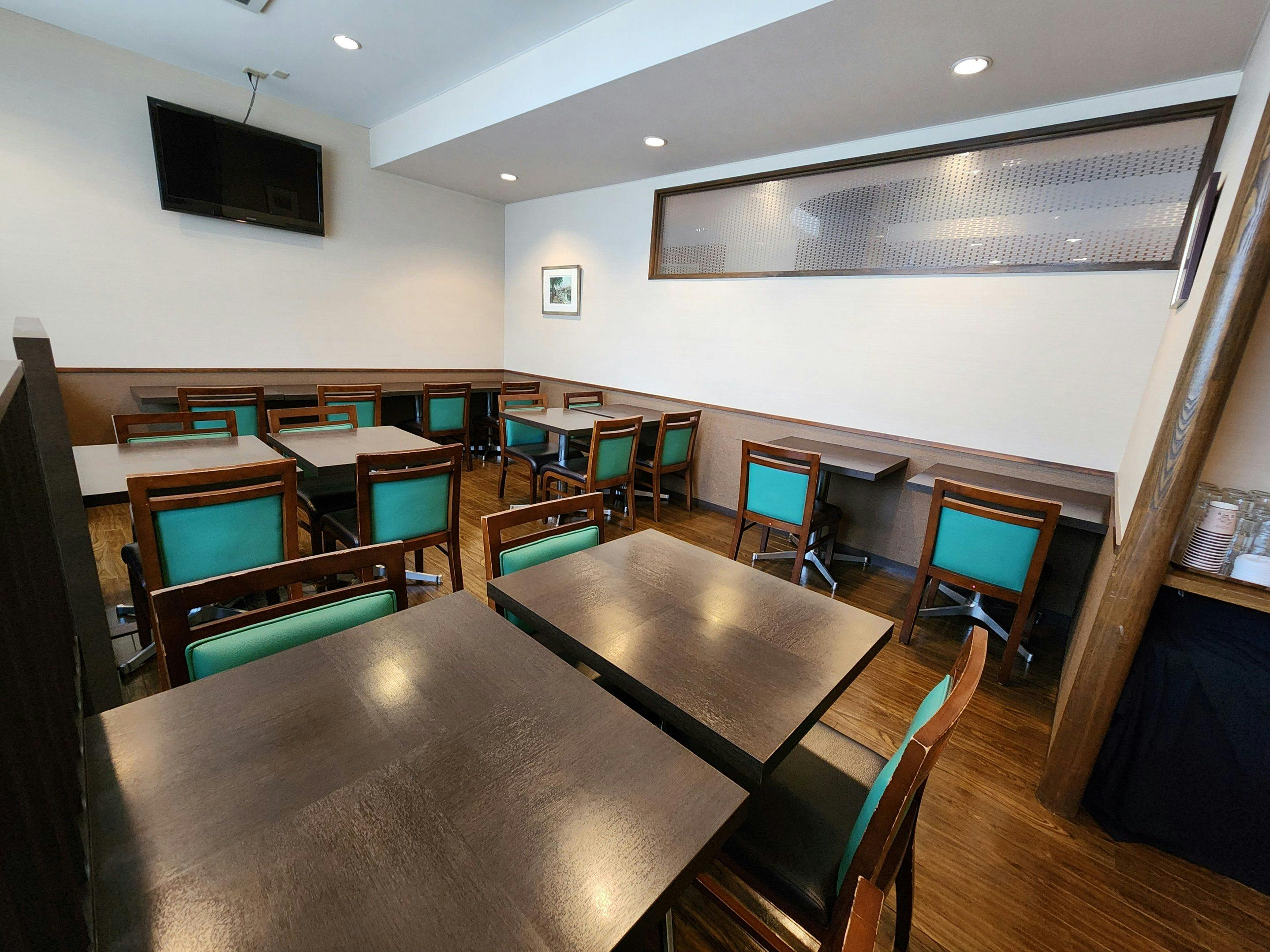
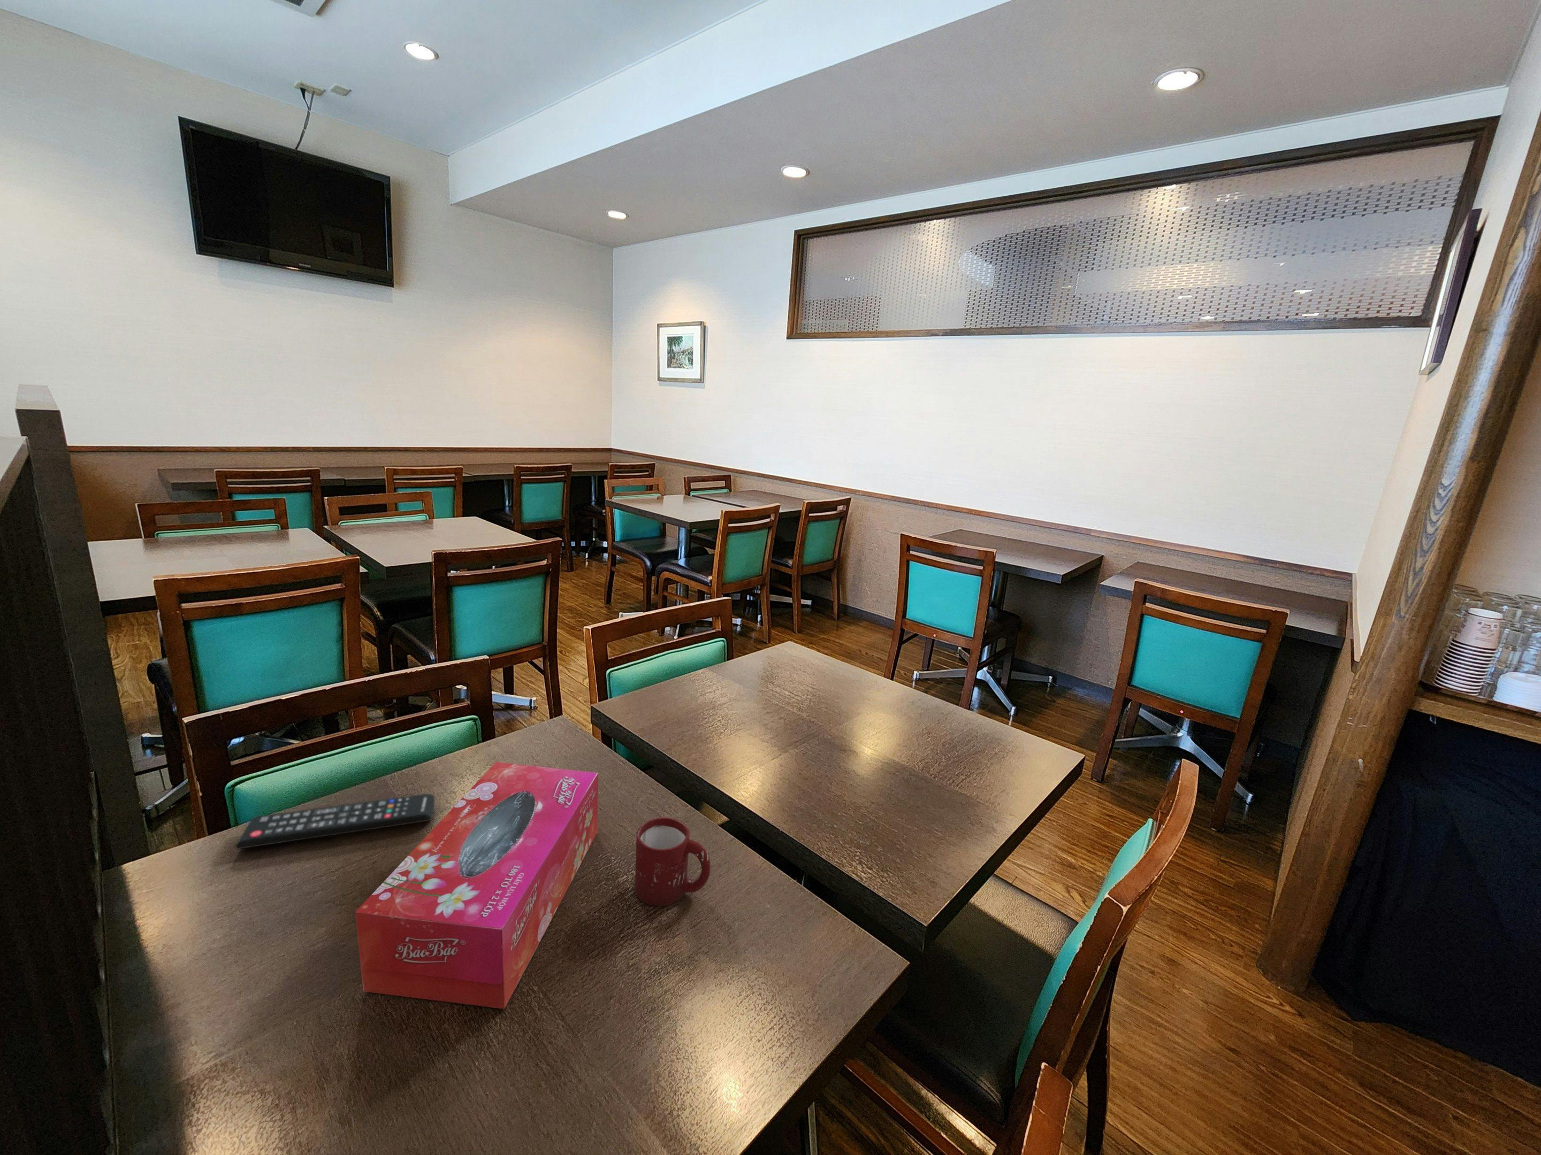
+ remote control (342, 821)
+ cup (673, 863)
+ tissue box (499, 865)
